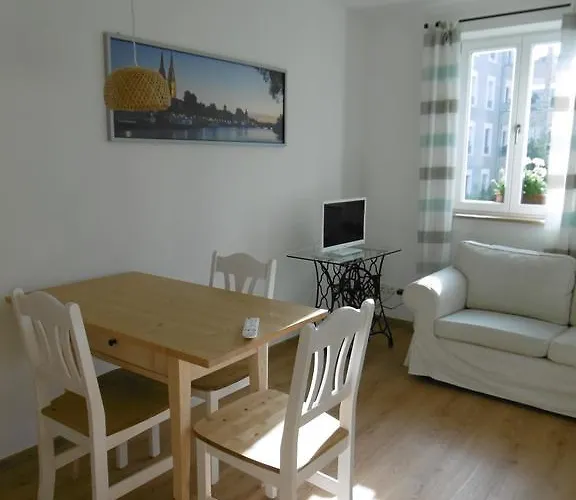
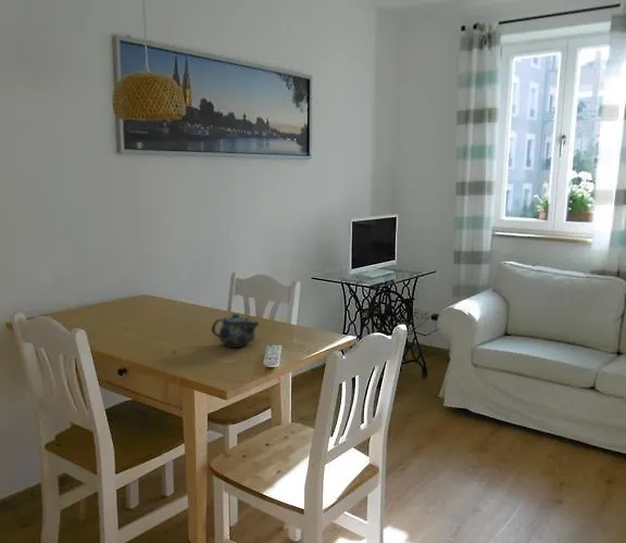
+ chinaware (235, 328)
